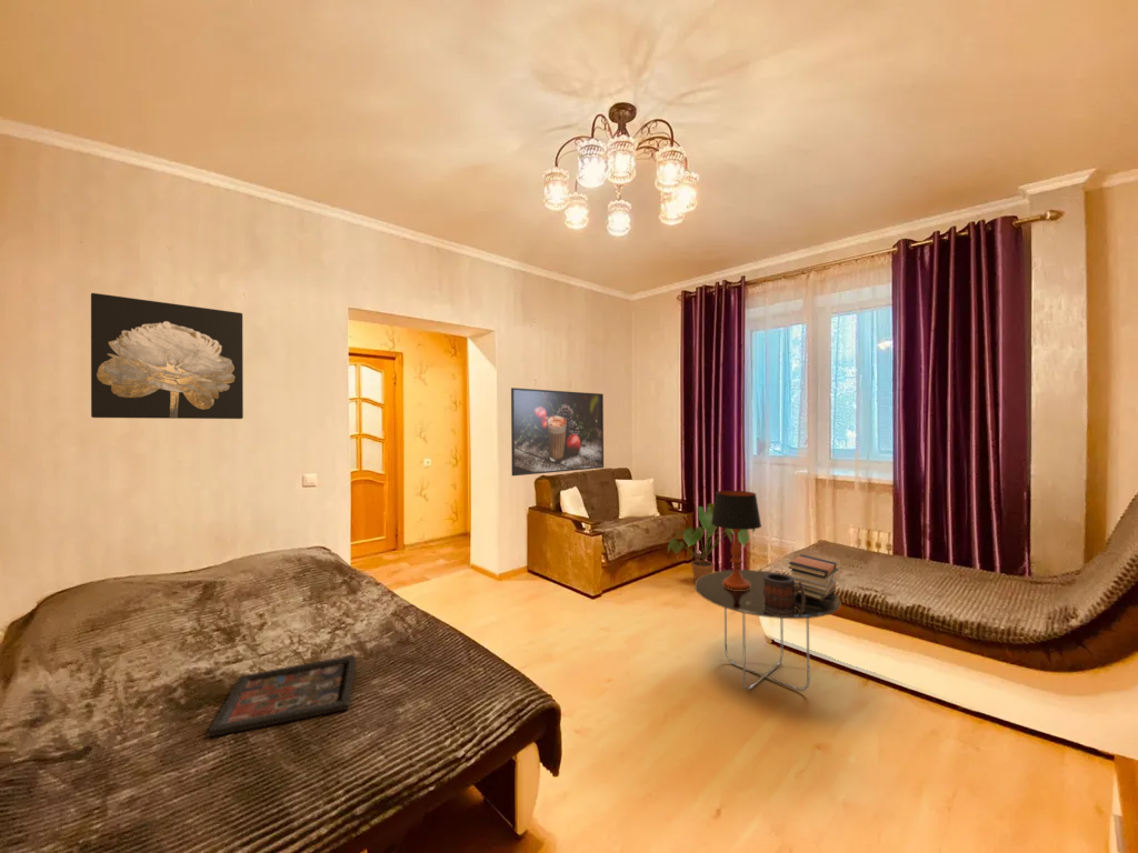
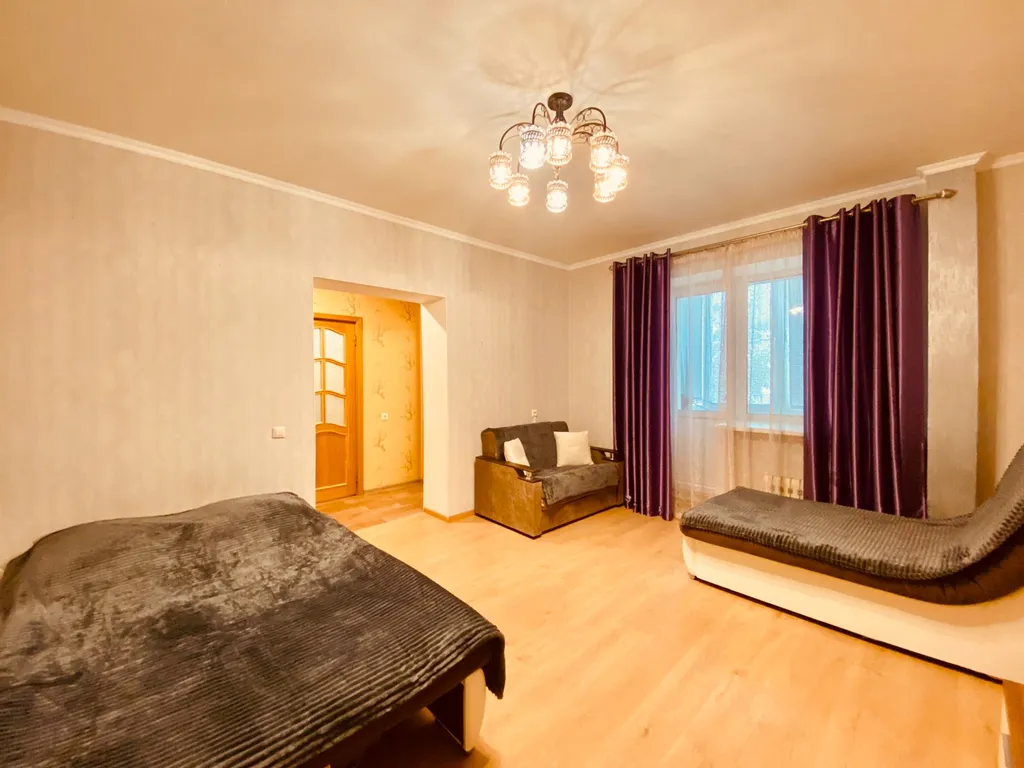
- book stack (810, 579)
- side table (766, 616)
- table lamp (736, 539)
- house plant (713, 543)
- mug (782, 593)
- decorative tray (291, 691)
- wall art (172, 361)
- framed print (561, 431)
